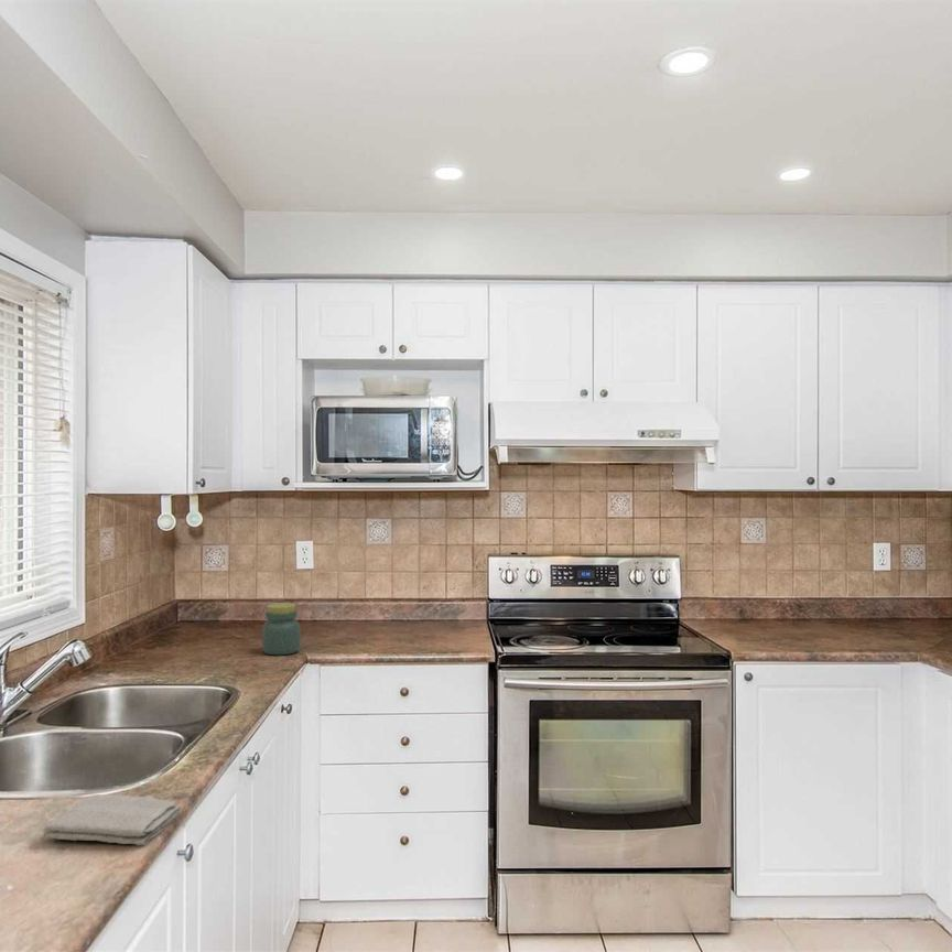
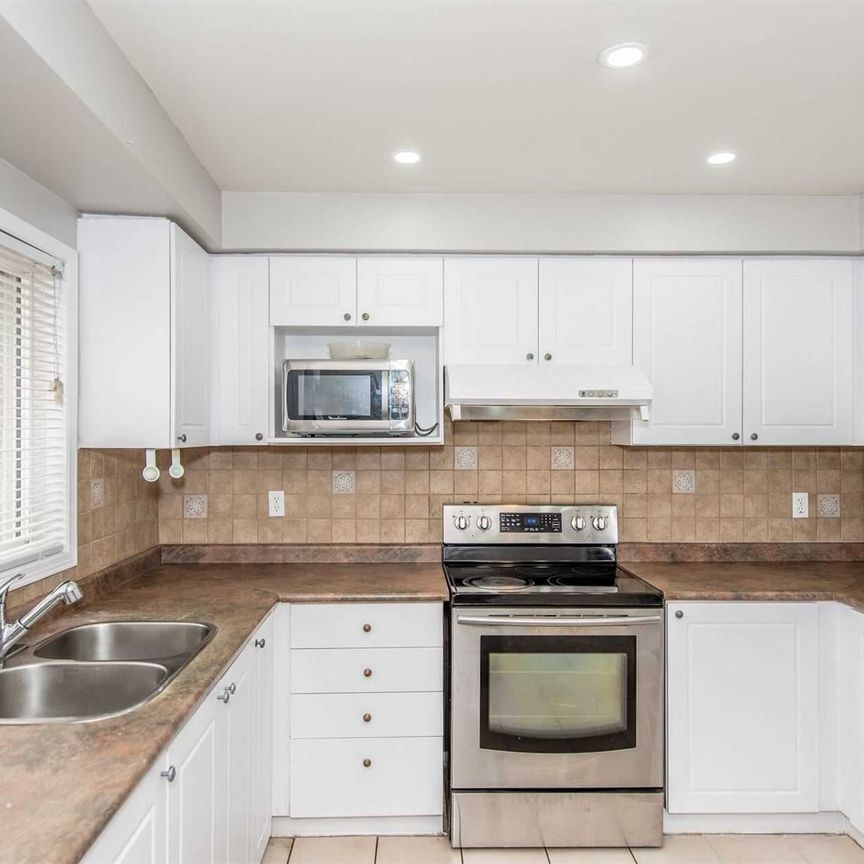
- jar (281, 628)
- washcloth (115, 818)
